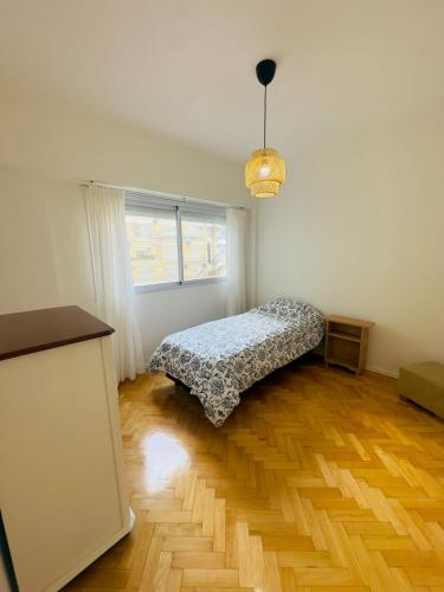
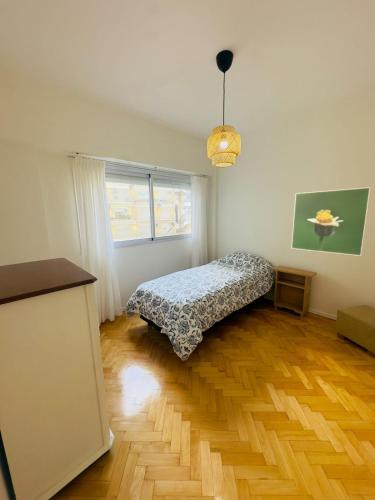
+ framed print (325, 221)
